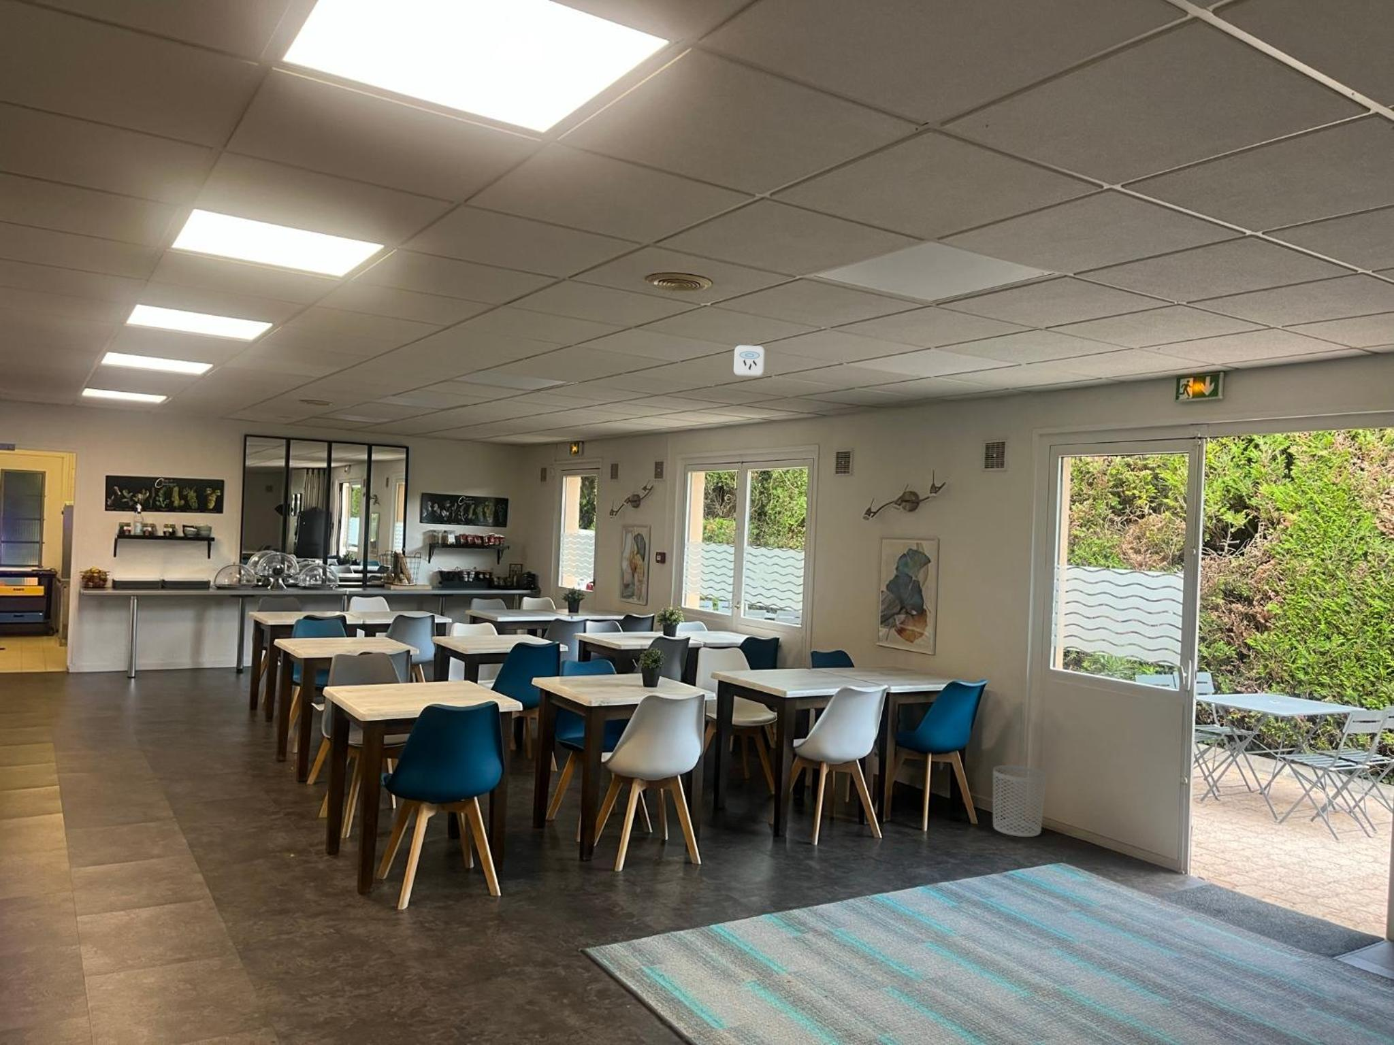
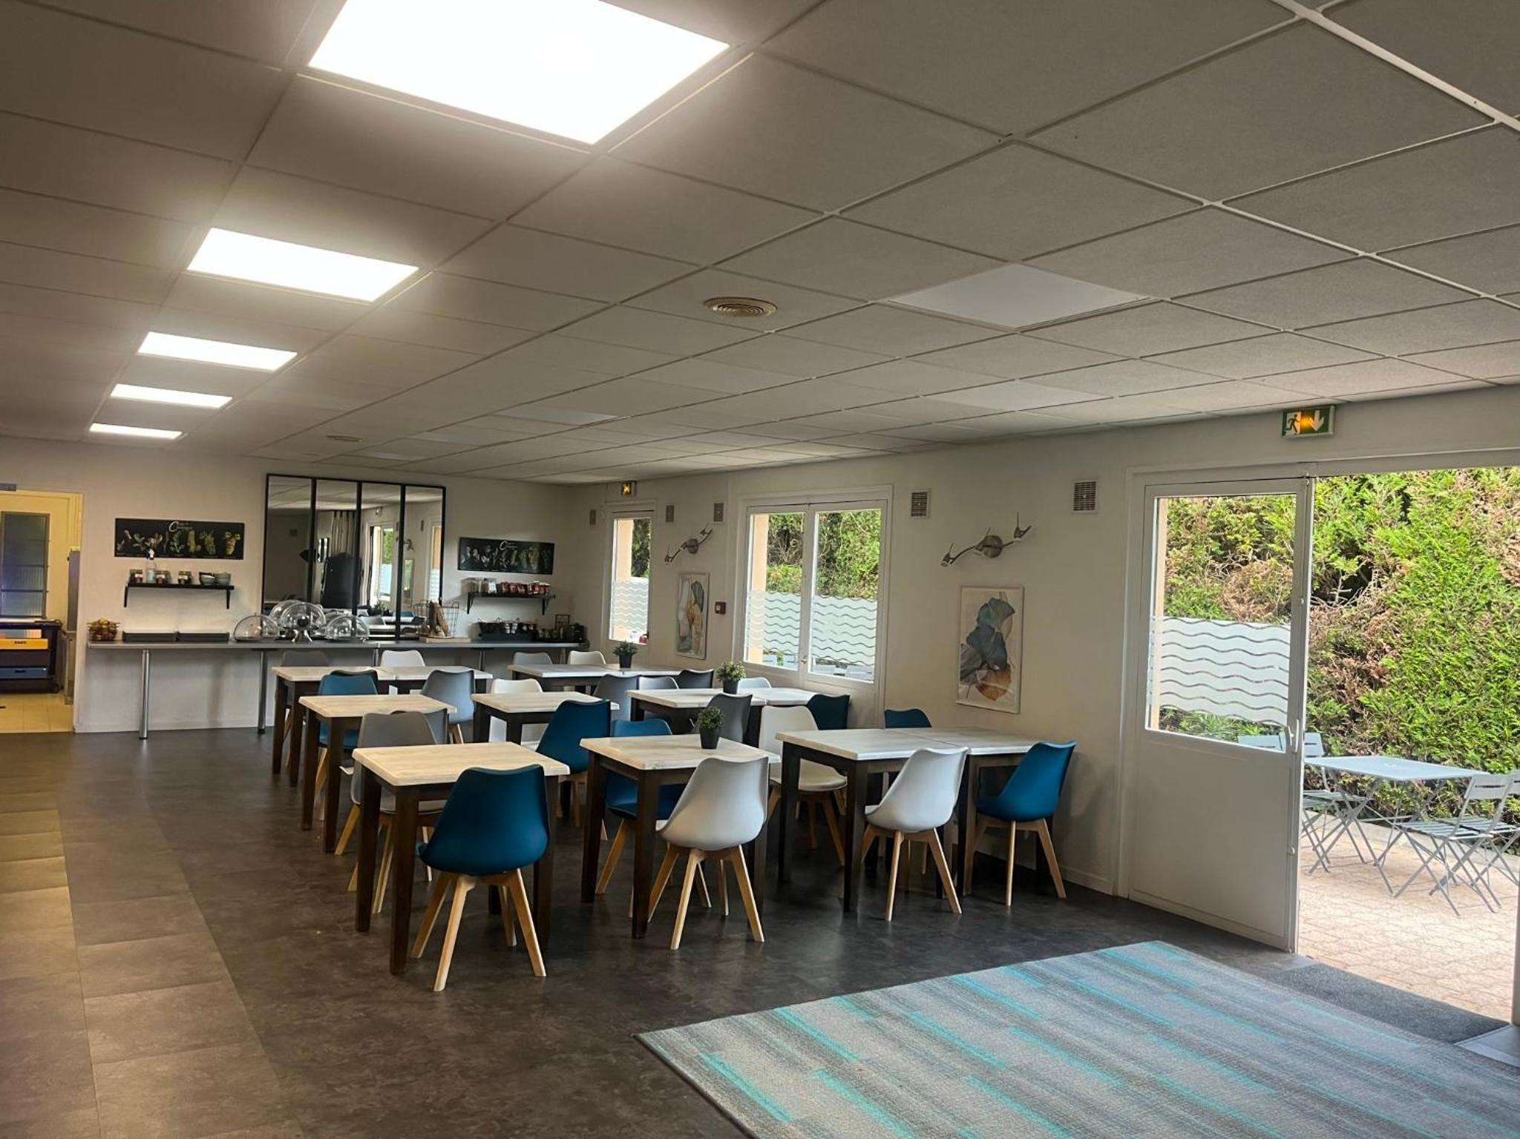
- waste bin (1018, 800)
- smoke detector (750, 360)
